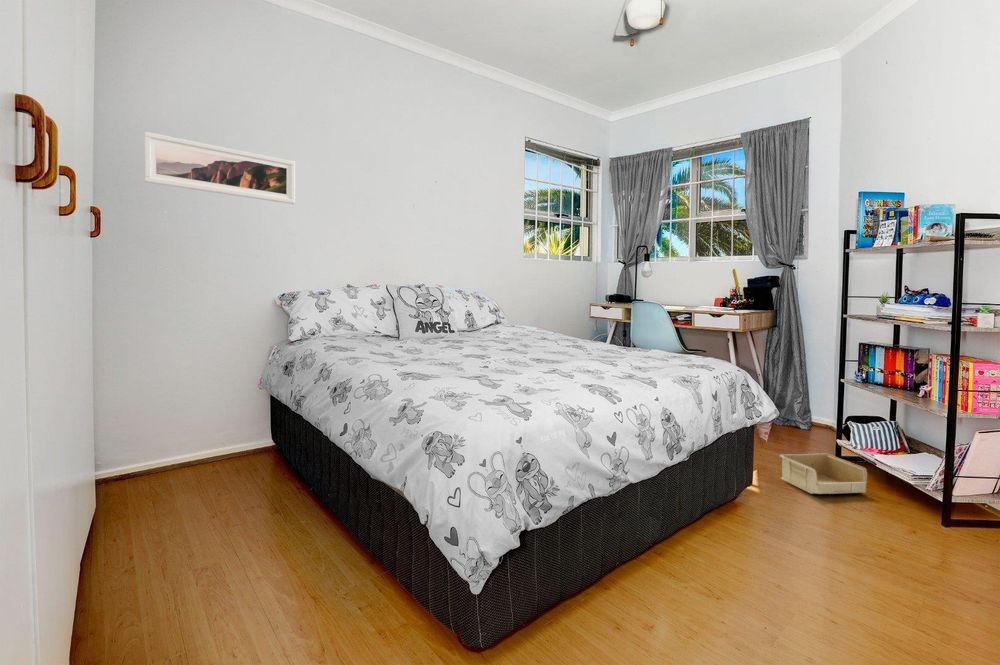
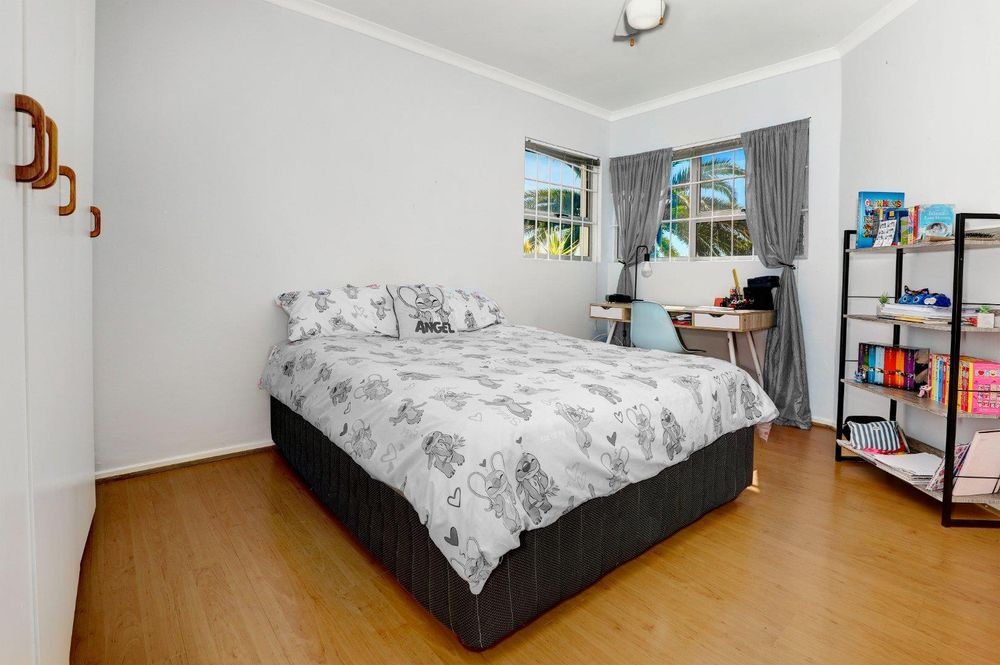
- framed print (225, 171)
- storage bin (822, 473)
